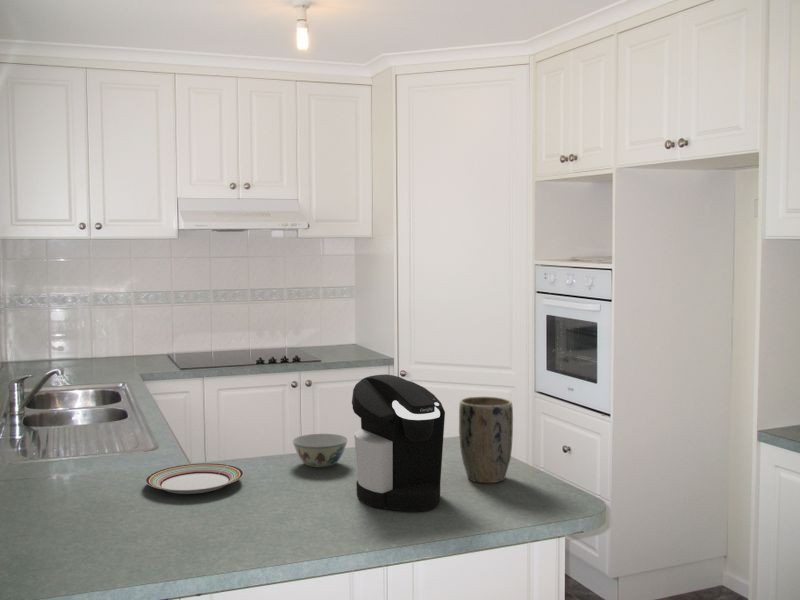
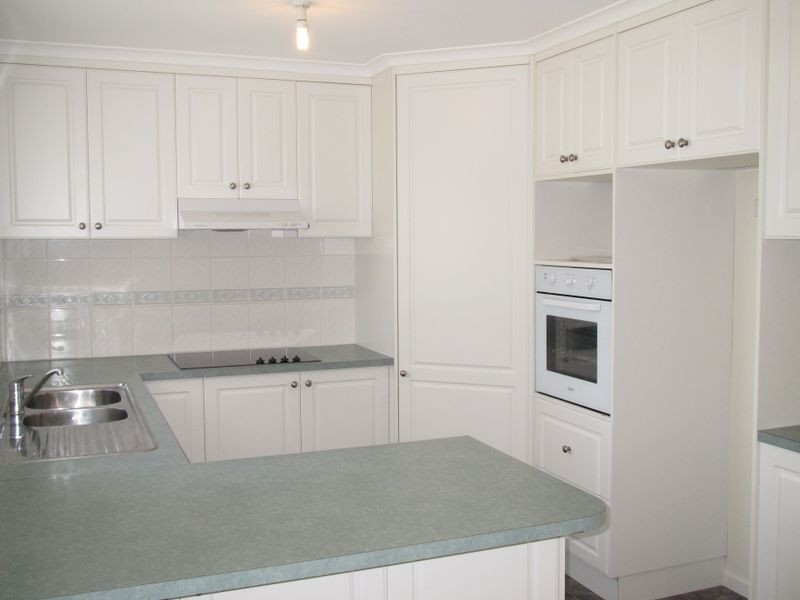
- chinaware (320, 452)
- plate (195, 480)
- coffee maker (401, 438)
- plant pot (485, 439)
